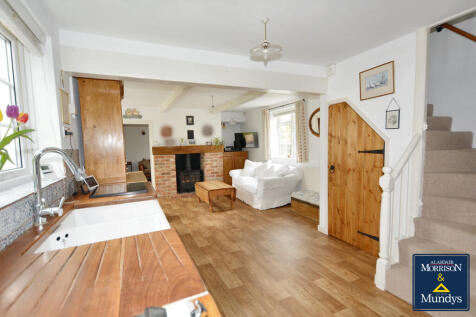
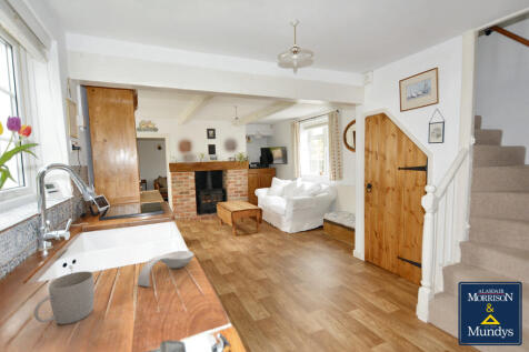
+ spoon rest (168, 261)
+ mug (66, 301)
